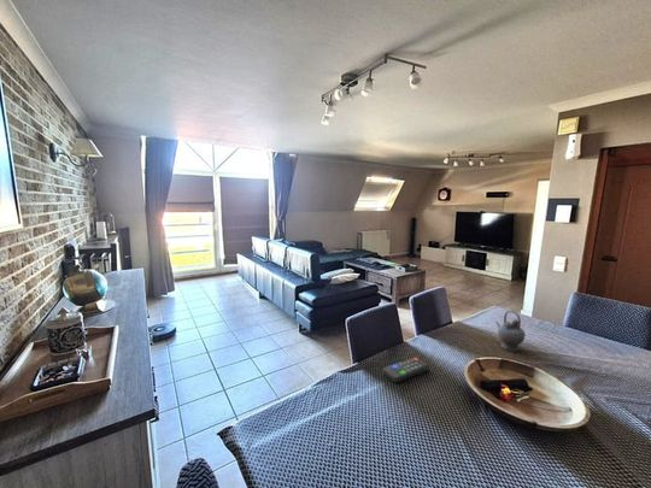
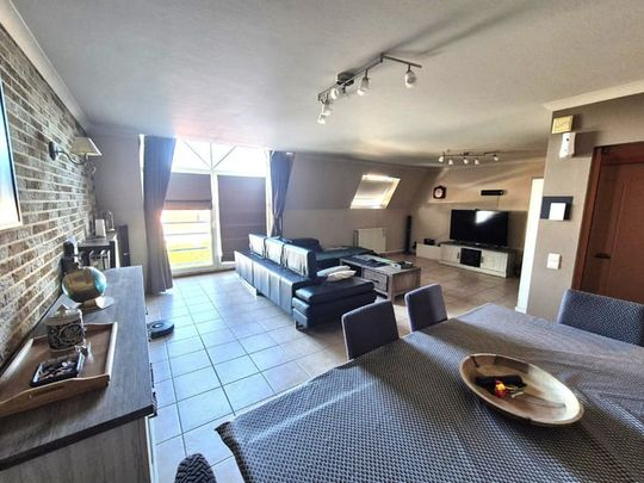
- remote control (405, 369)
- teapot (509, 328)
